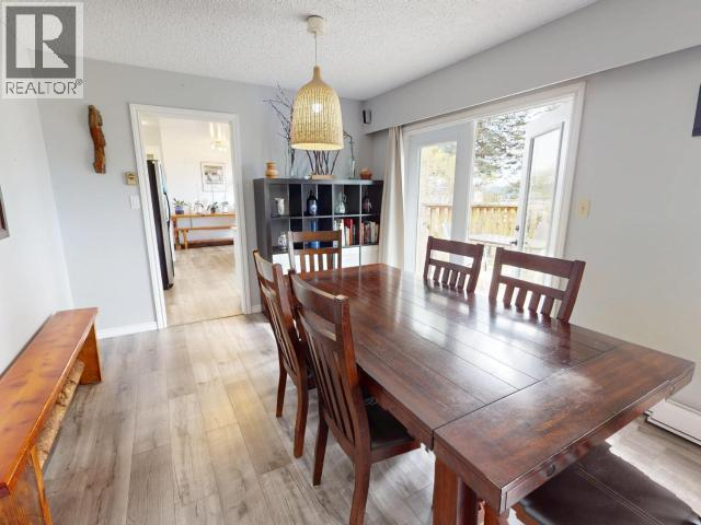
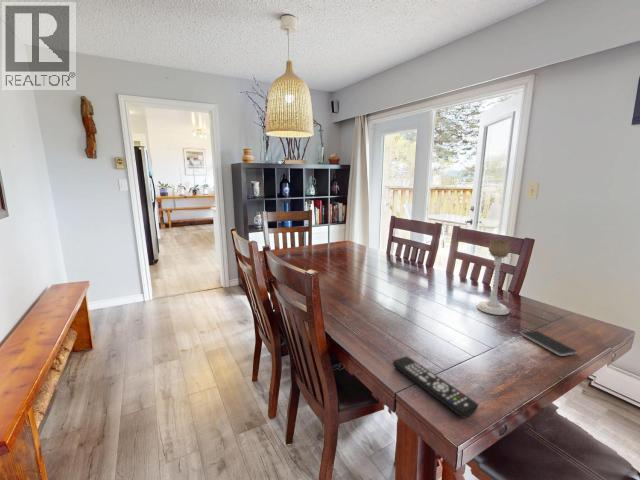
+ candle holder (496, 275)
+ remote control (430, 383)
+ smartphone (547, 342)
